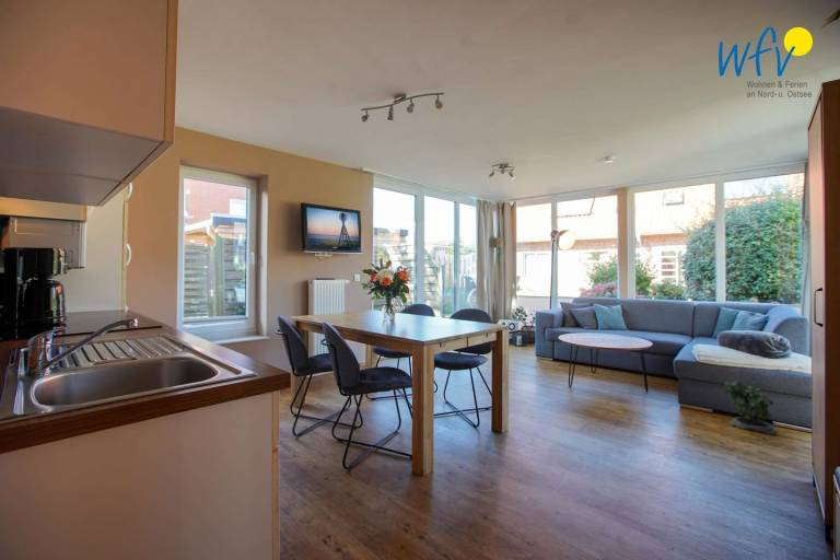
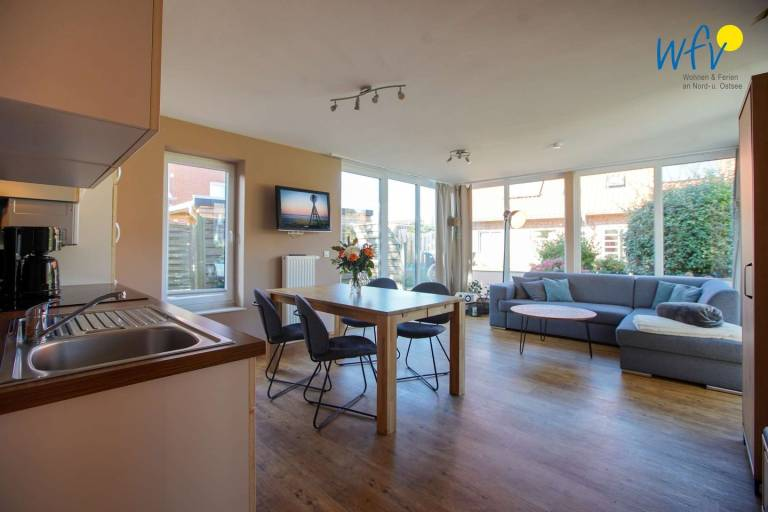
- potted plant (748, 402)
